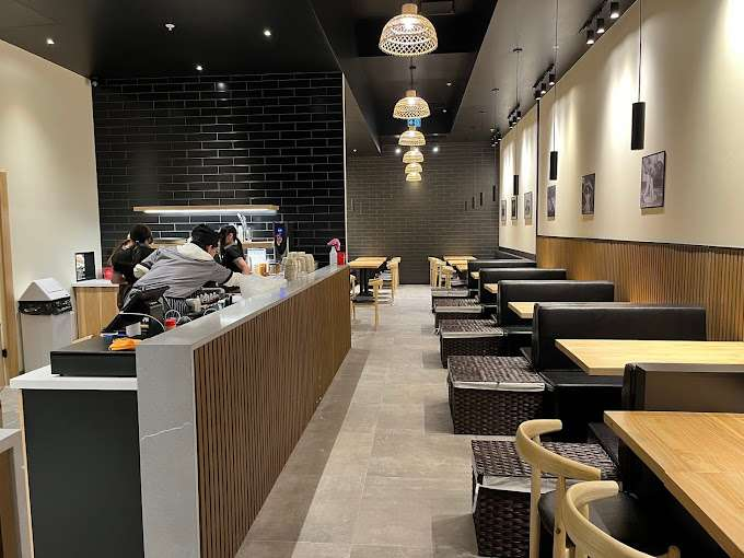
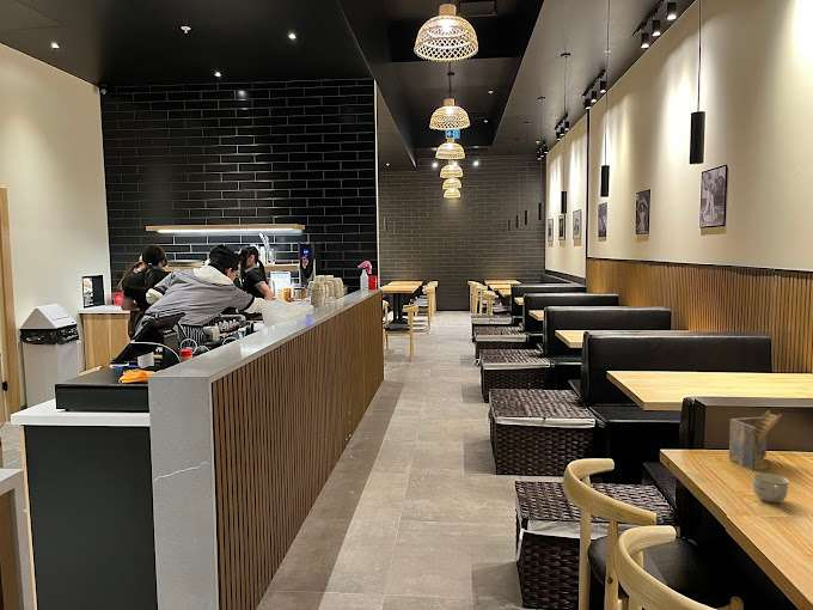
+ cup (770, 489)
+ napkin holder (760, 439)
